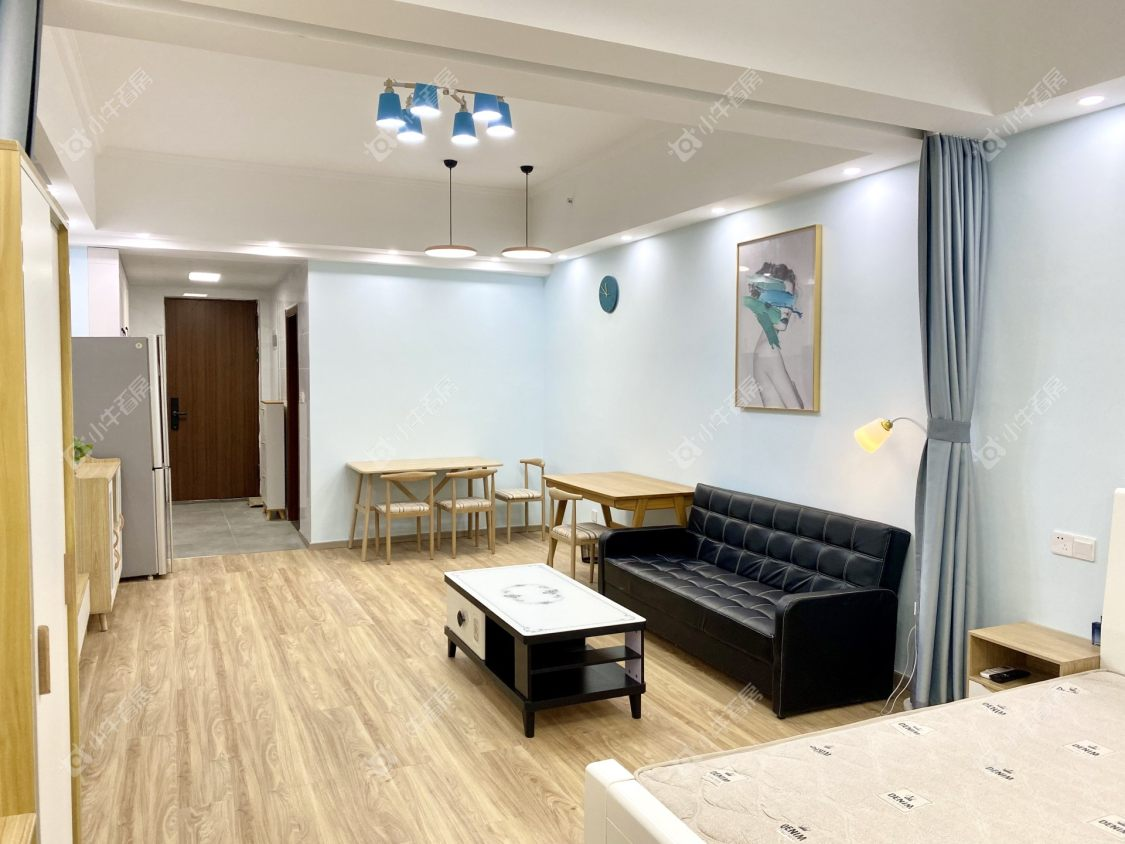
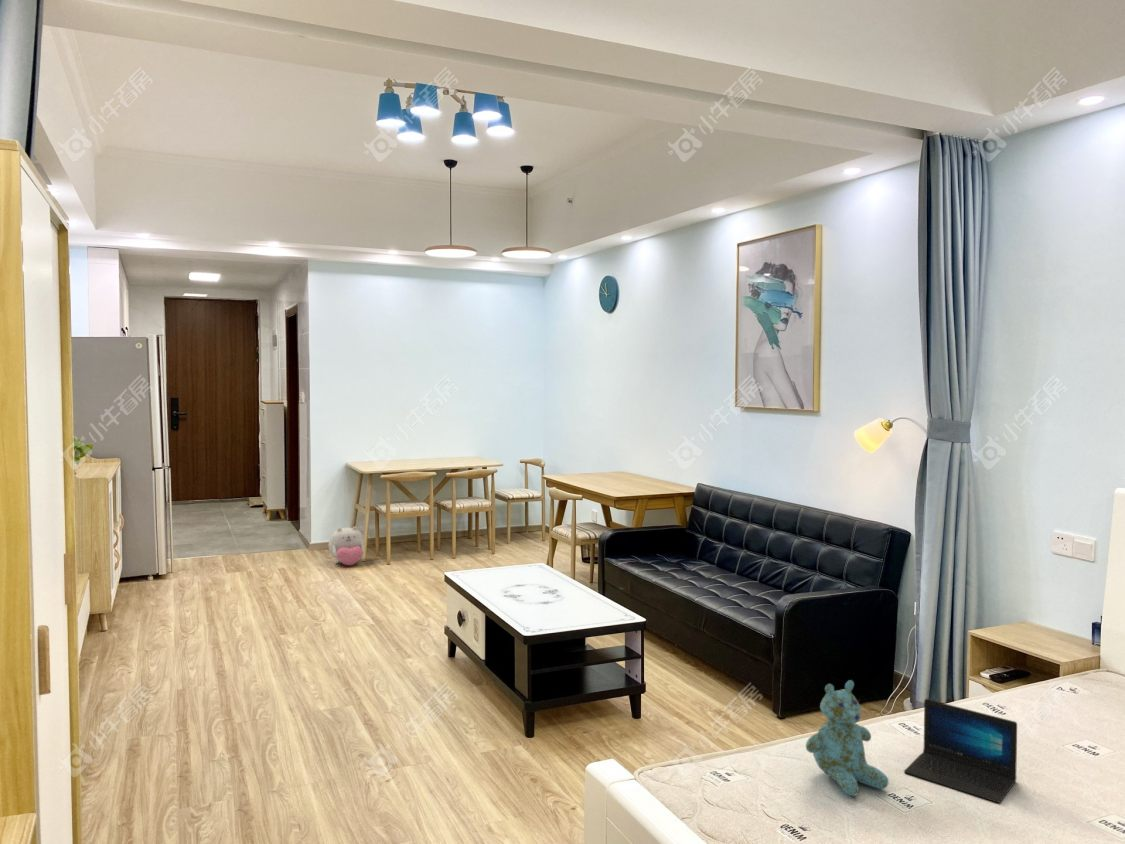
+ laptop (960, 747)
+ plush toy (347, 545)
+ stuffed bear (849, 734)
